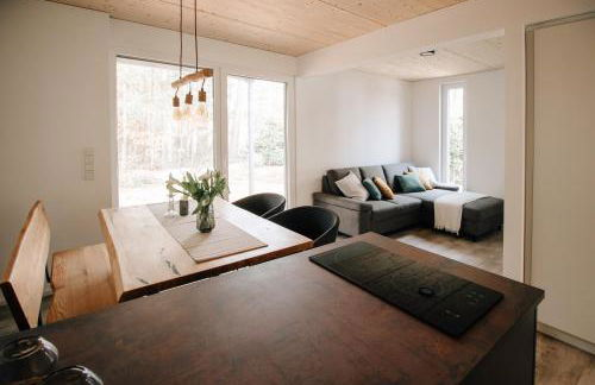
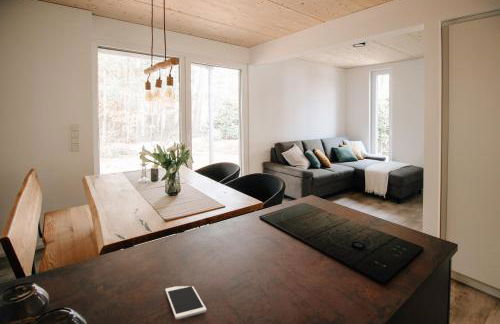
+ cell phone (184, 299)
